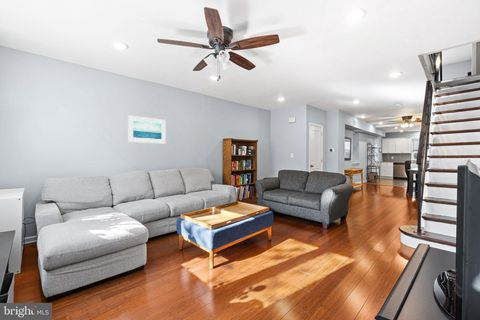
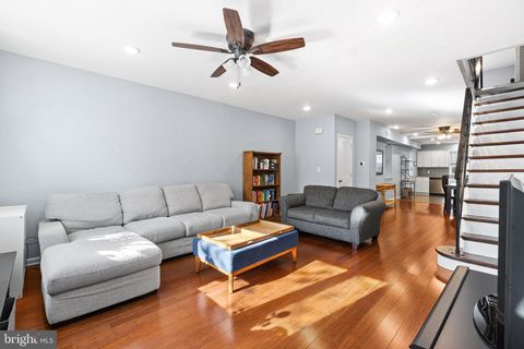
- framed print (147, 130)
